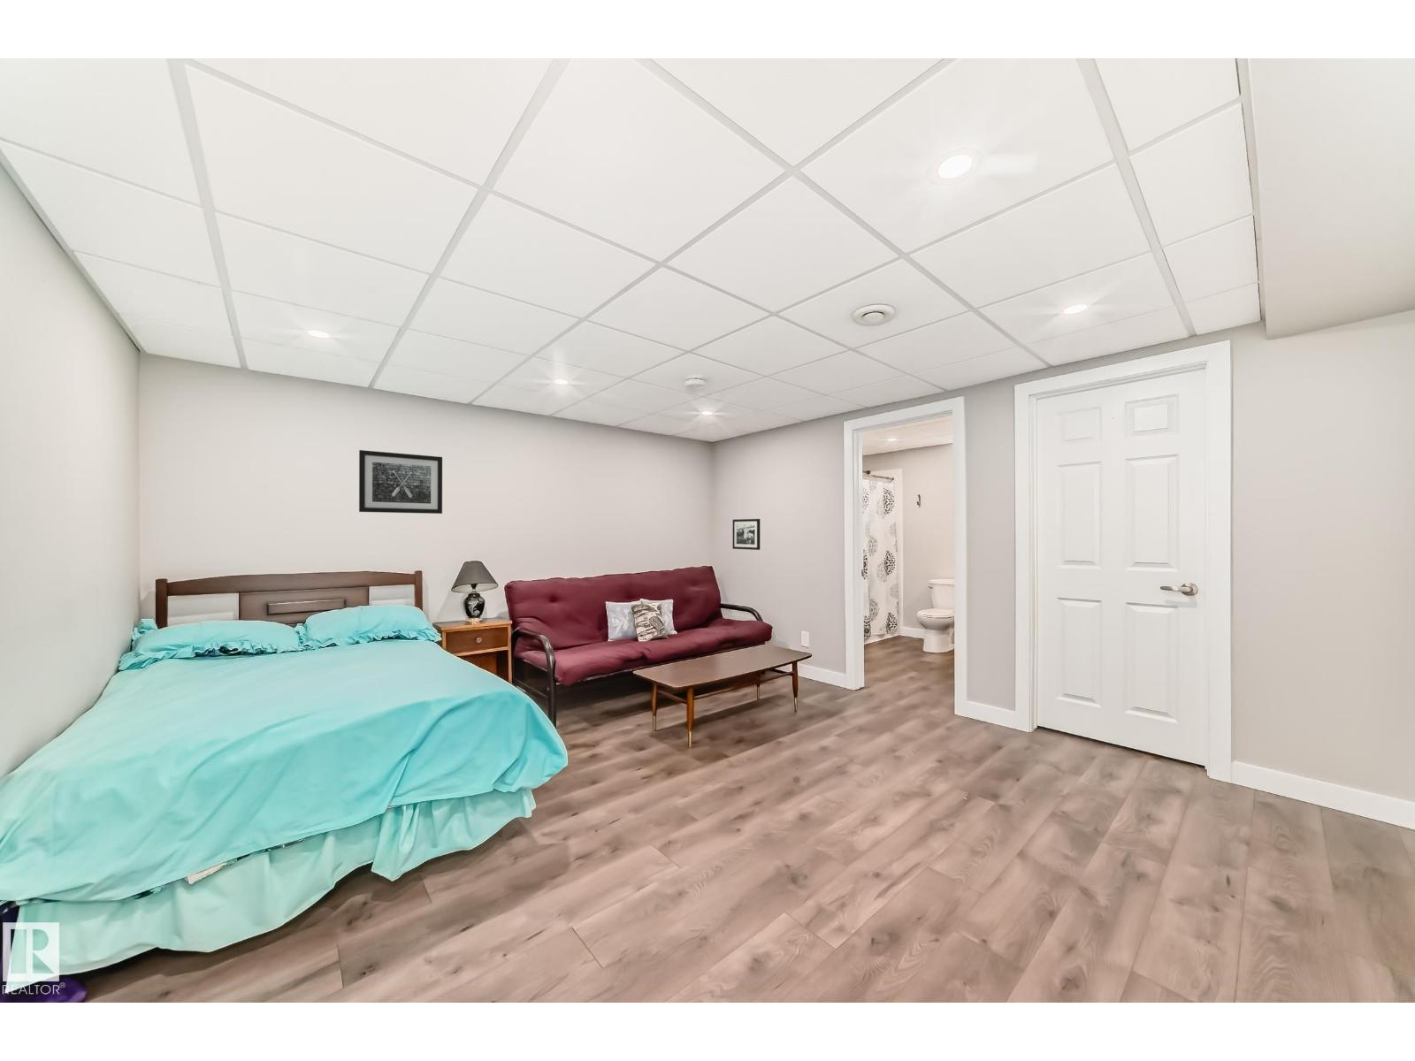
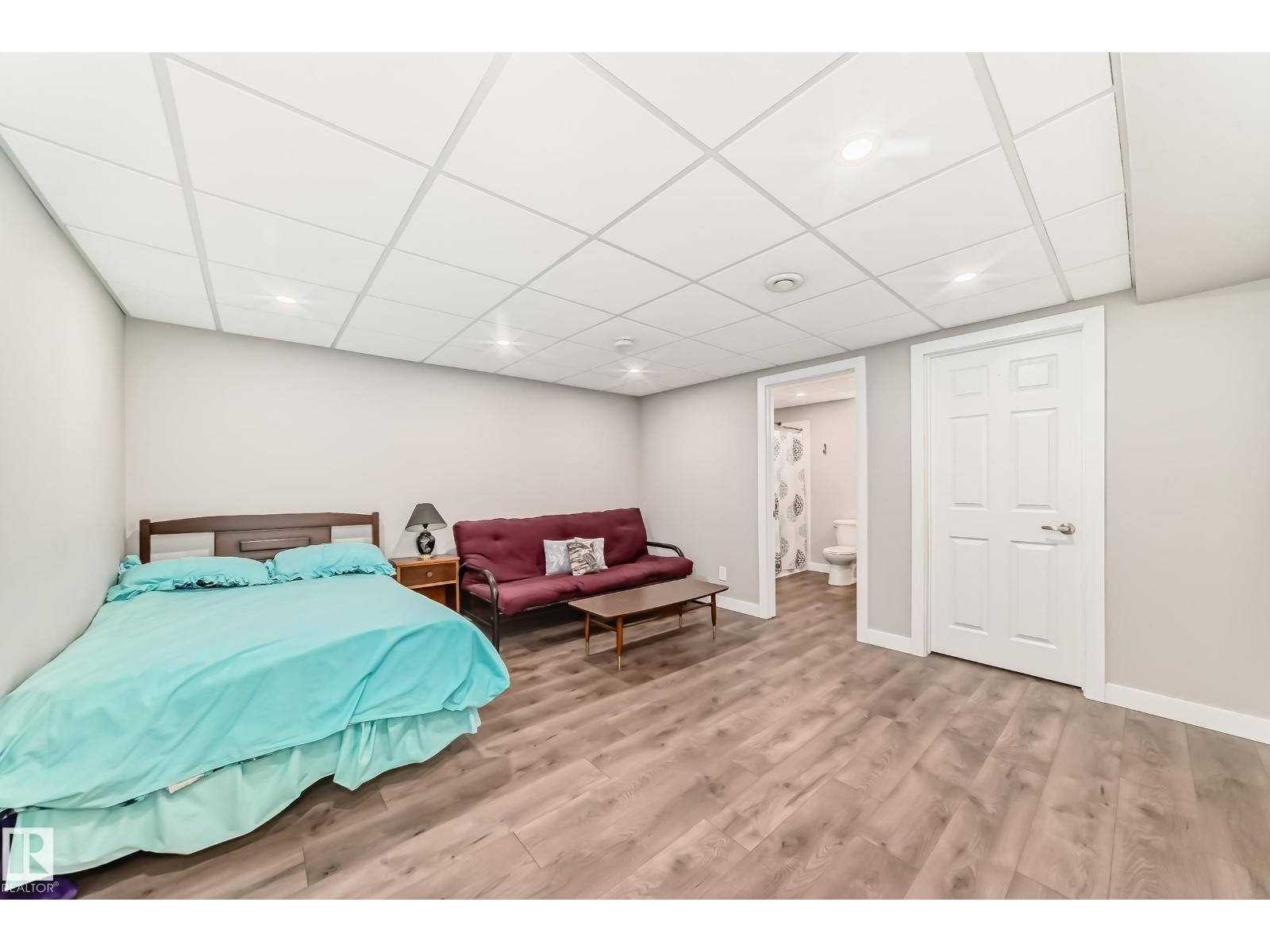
- picture frame (745, 534)
- wall art (402, 483)
